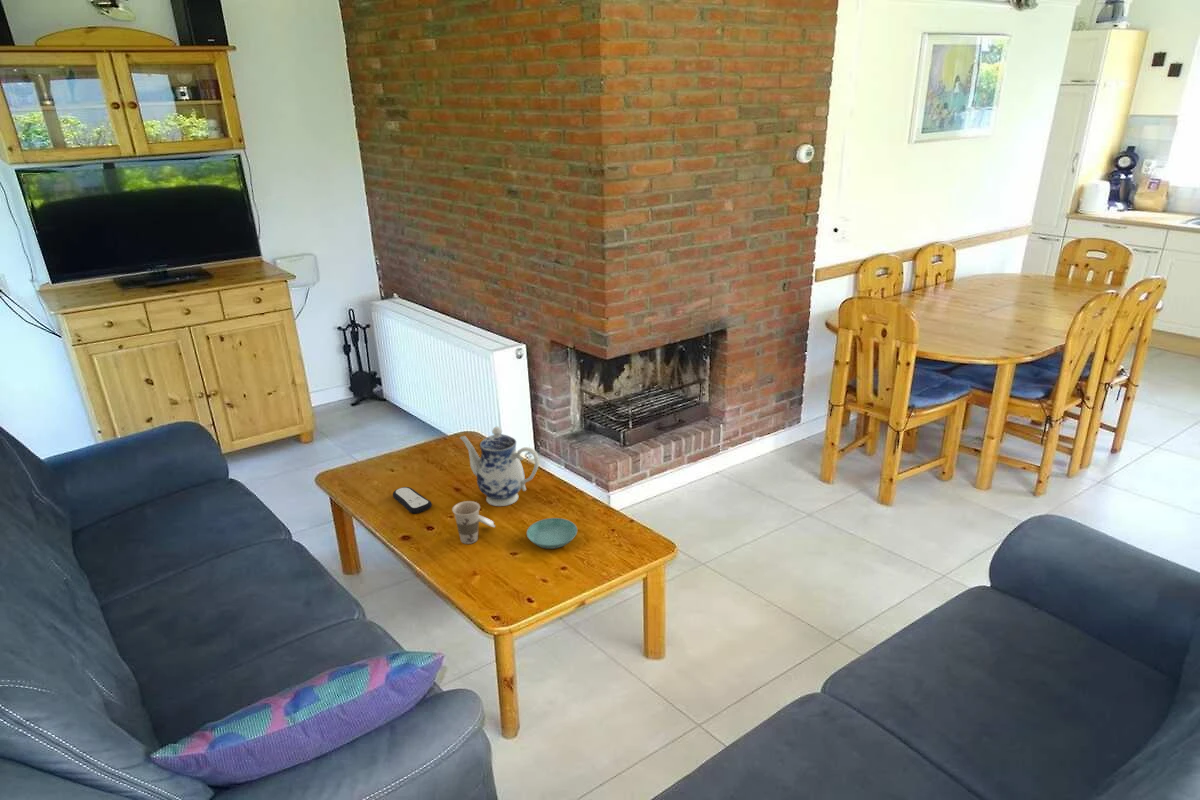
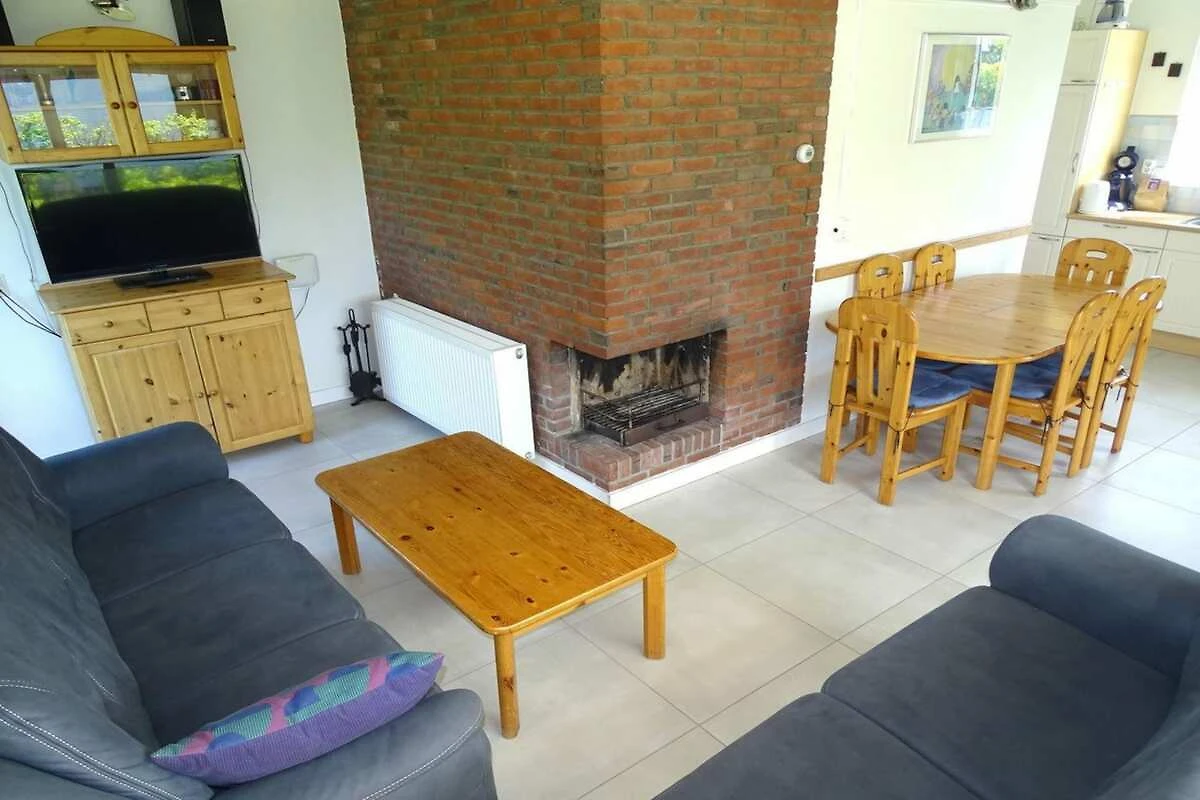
- saucer (552, 534)
- cup (473, 519)
- teapot (499, 463)
- remote control (411, 499)
